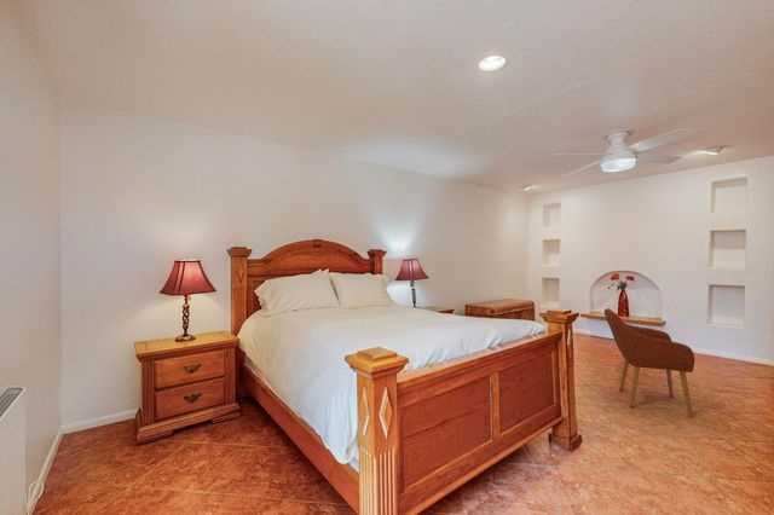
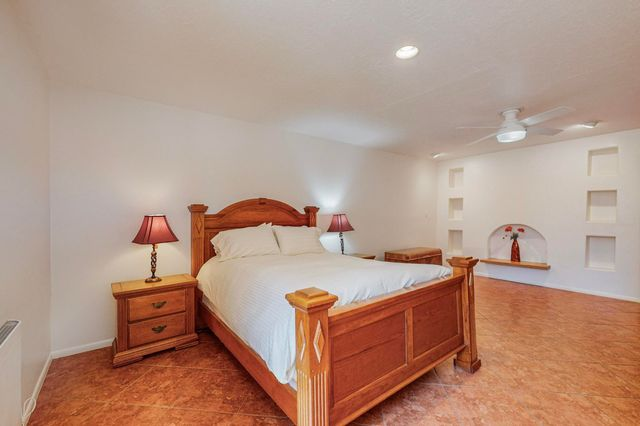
- armchair (645, 355)
